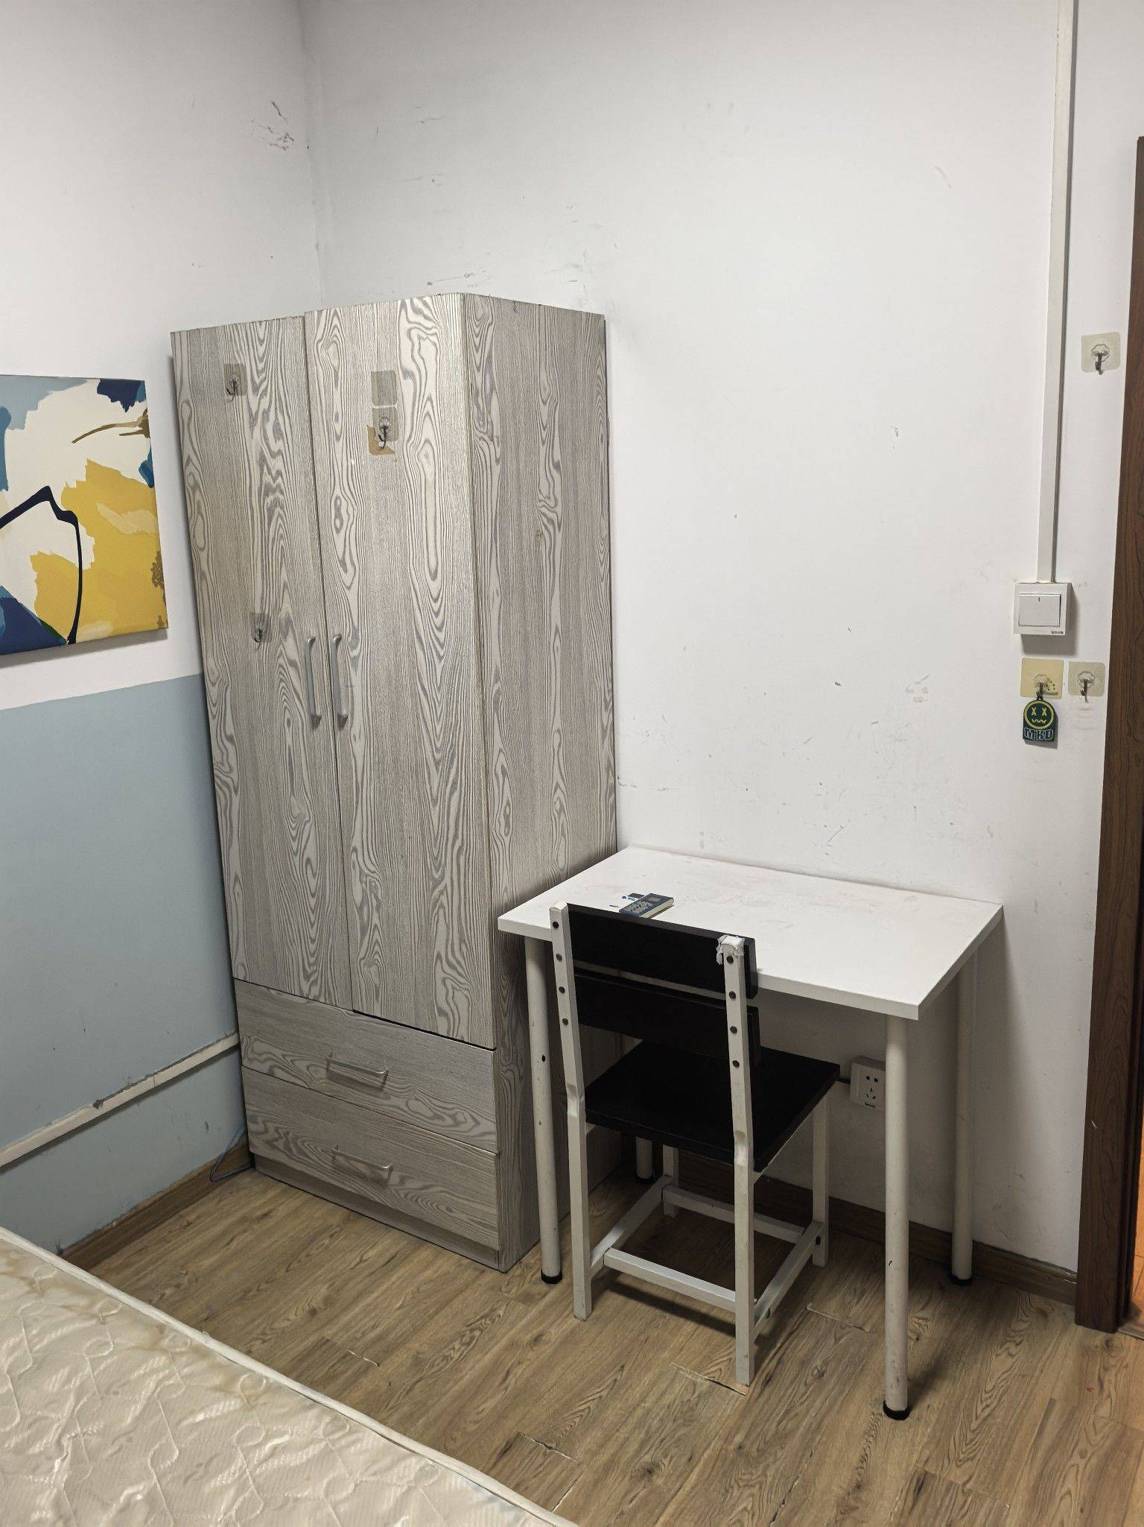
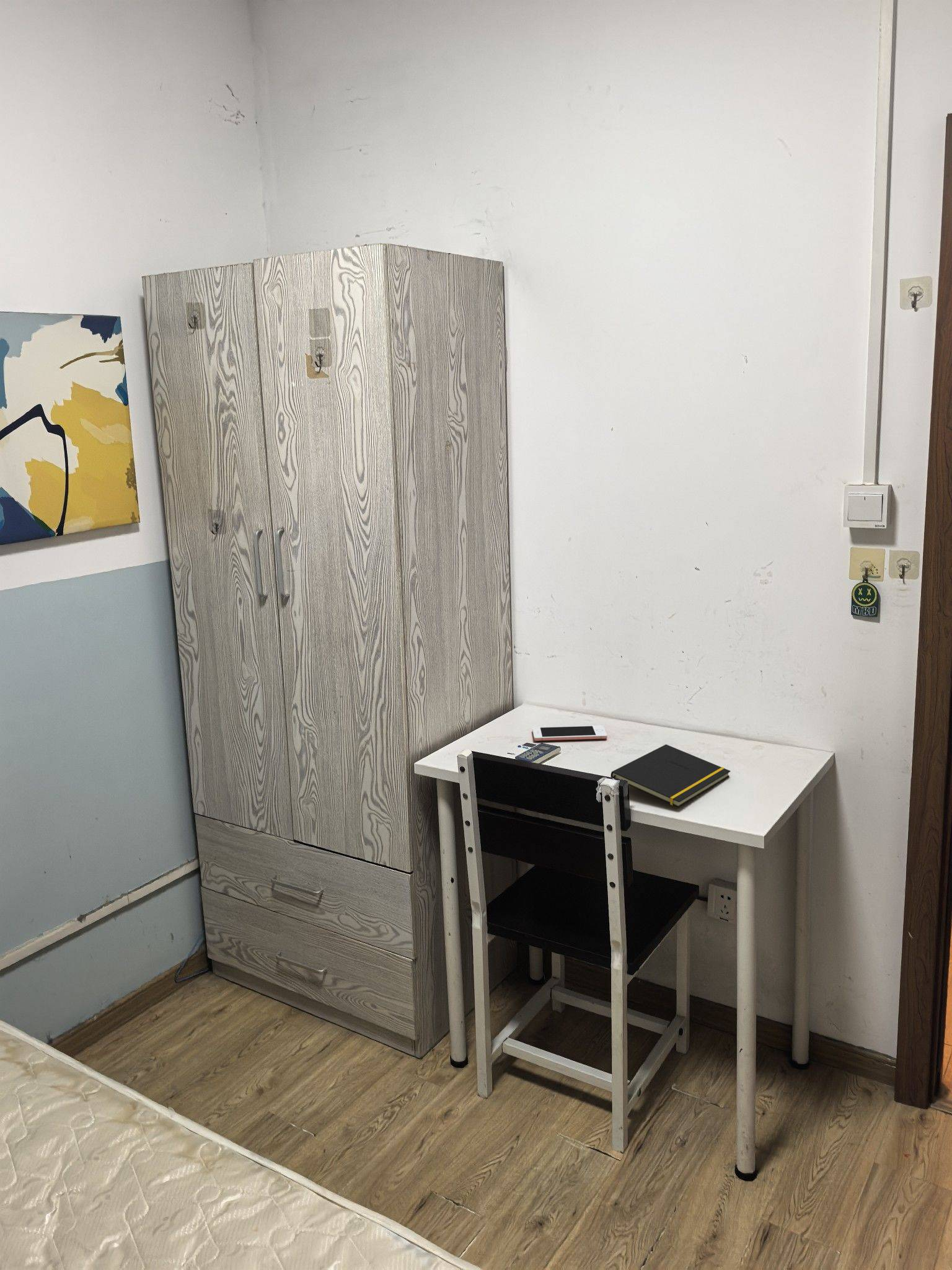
+ notepad (671, 774)
+ cell phone (569, 733)
